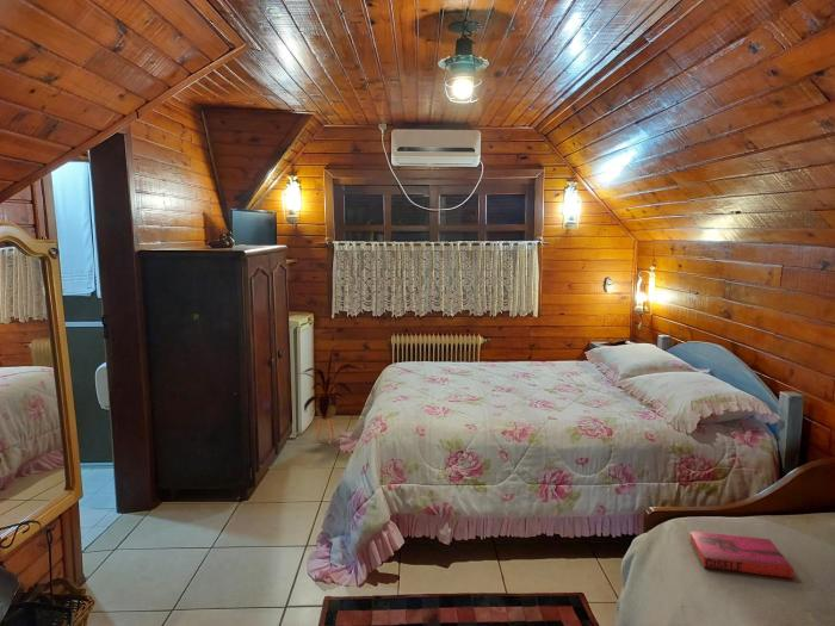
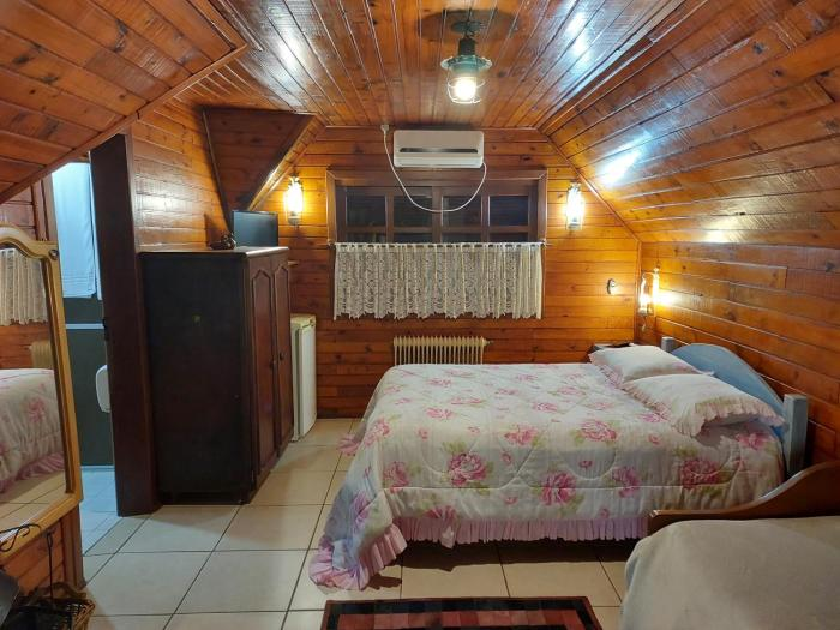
- hardback book (737, 552)
- house plant (327, 395)
